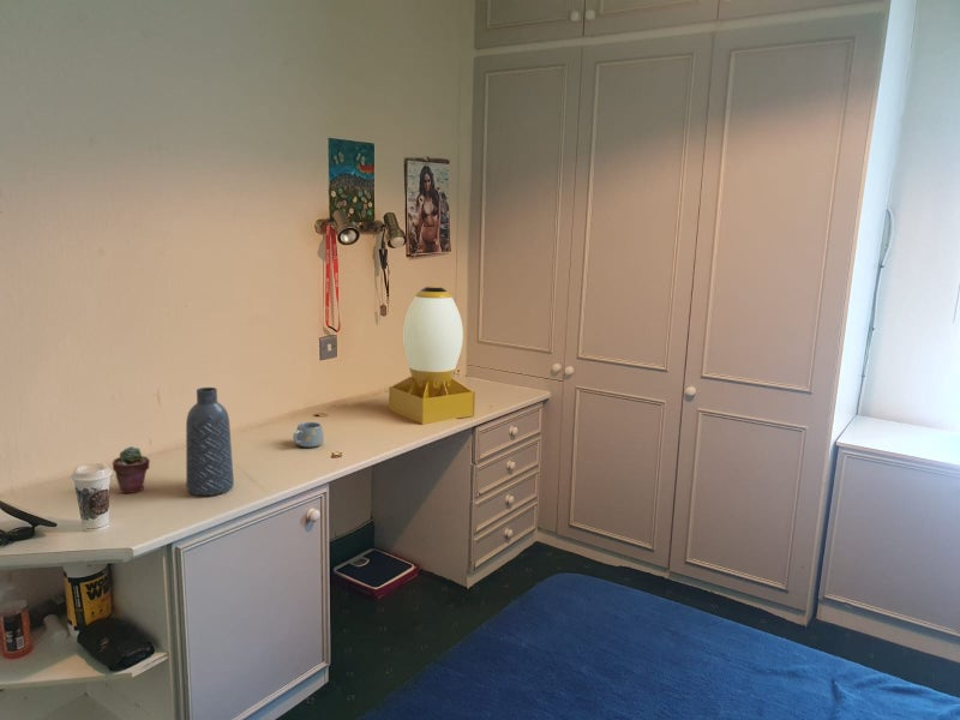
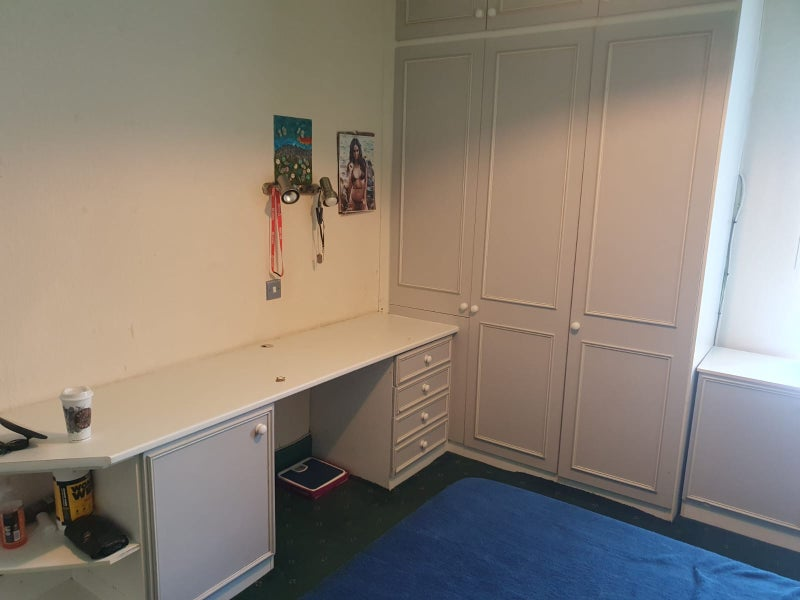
- potted succulent (131, 468)
- vase (208, 439)
- mug (306, 436)
- desk lamp (432, 350)
